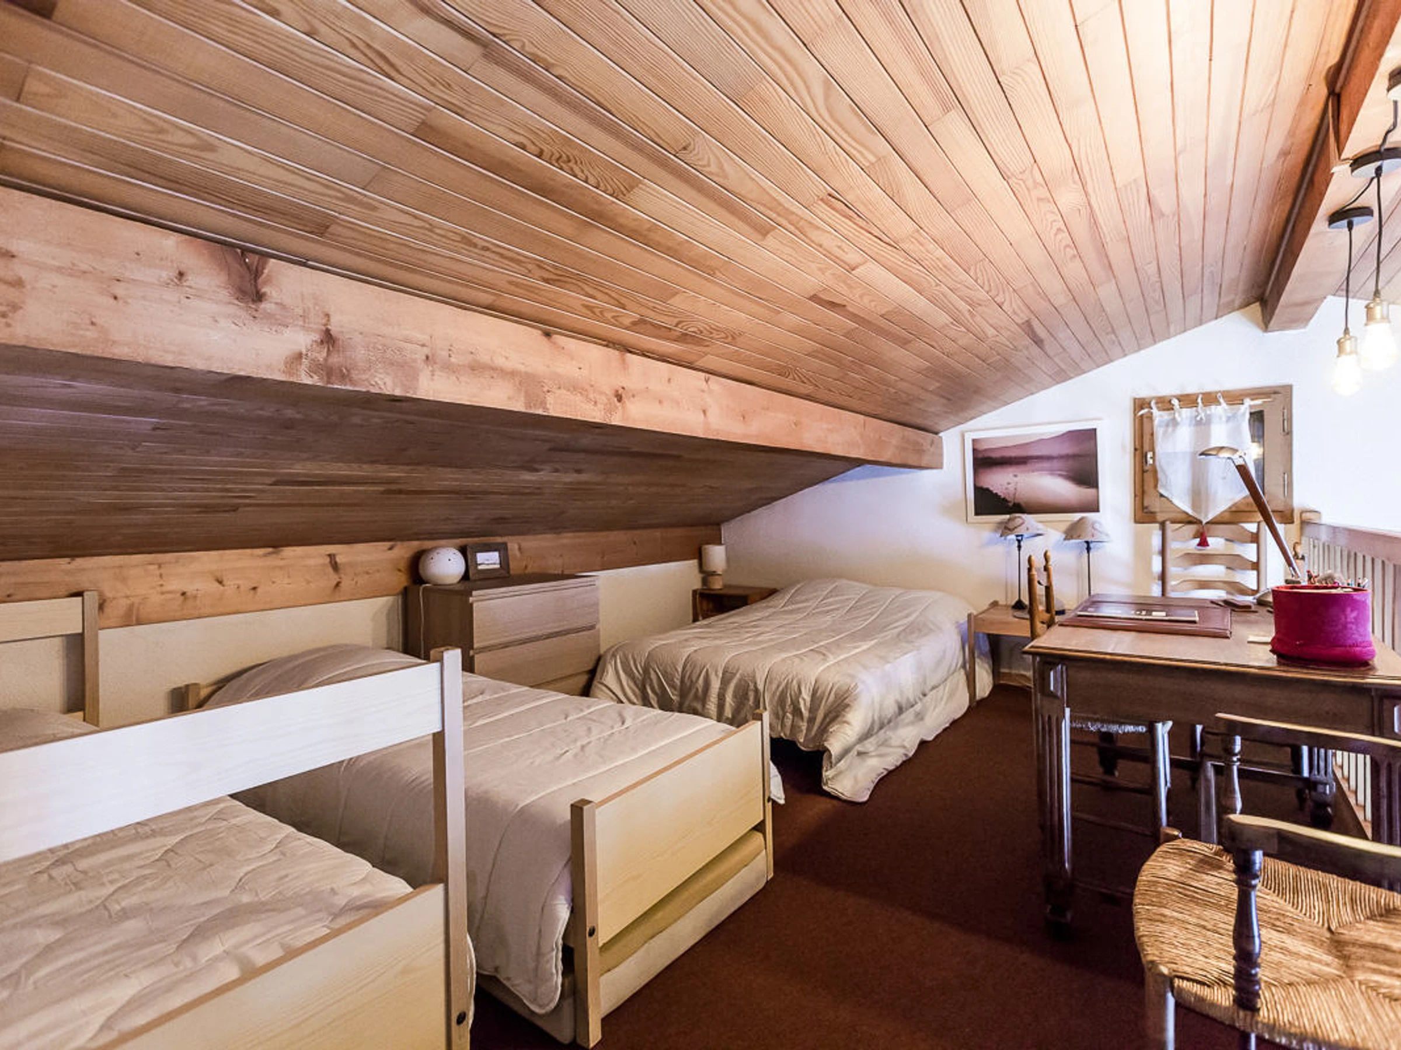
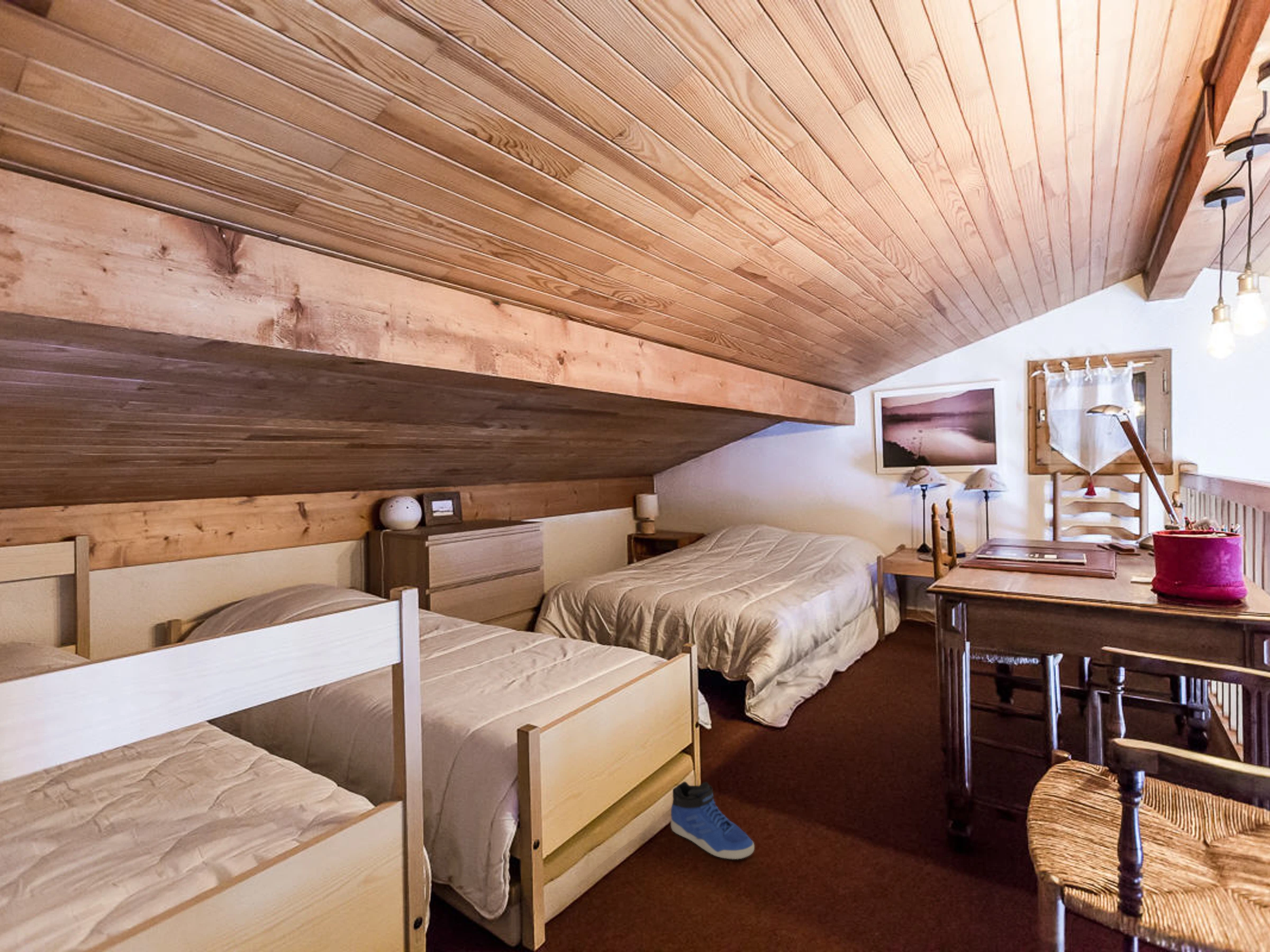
+ sneaker (710, 814)
